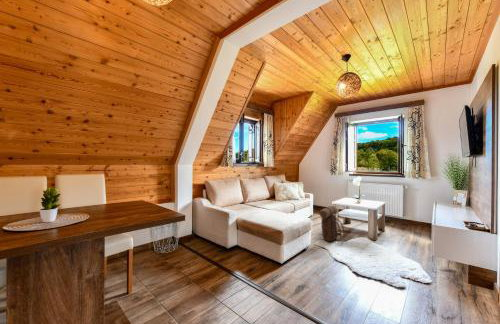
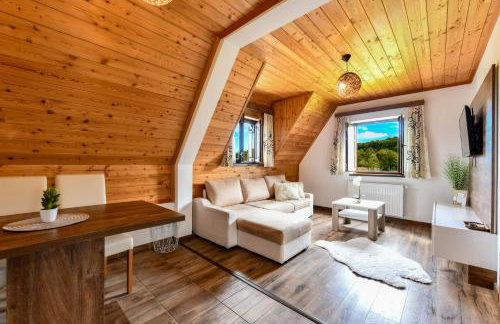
- backpack (333, 223)
